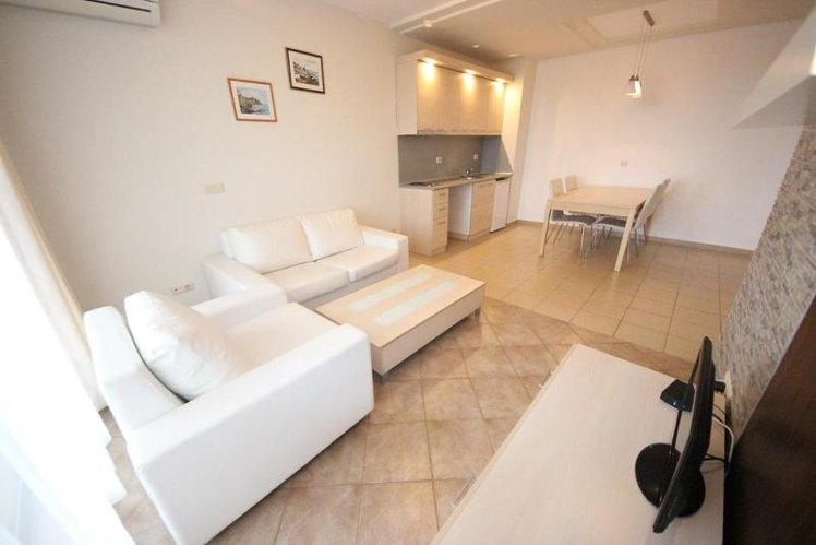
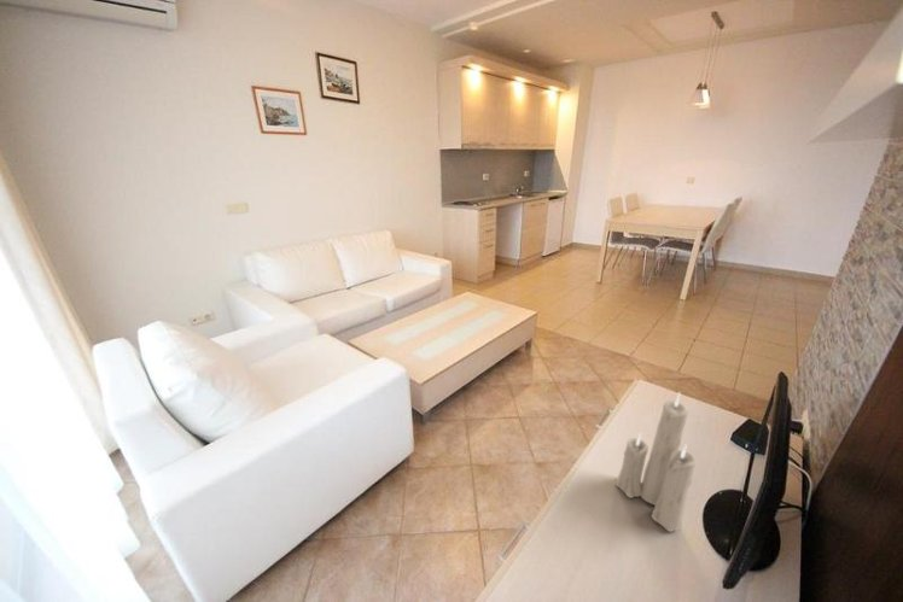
+ candle (662, 448)
